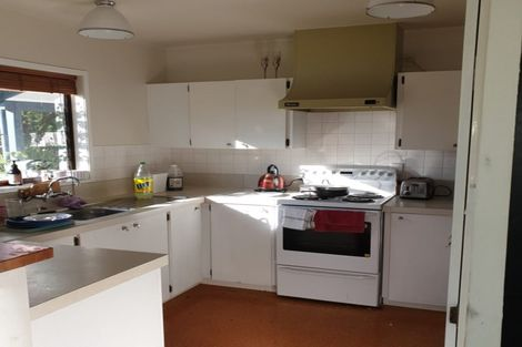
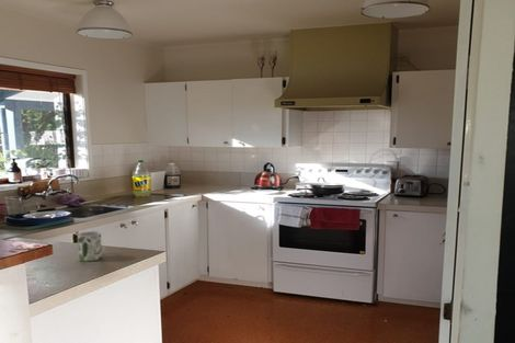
+ mug (91, 244)
